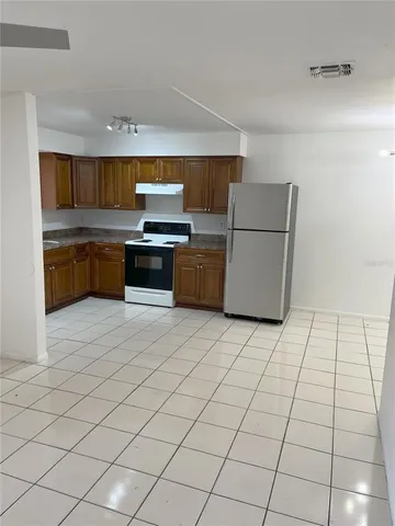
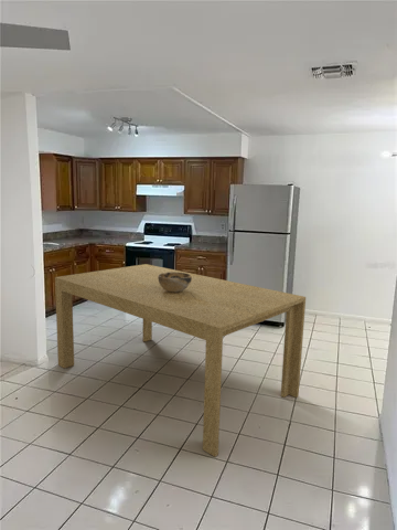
+ decorative bowl (174, 283)
+ dining table (171, 328)
